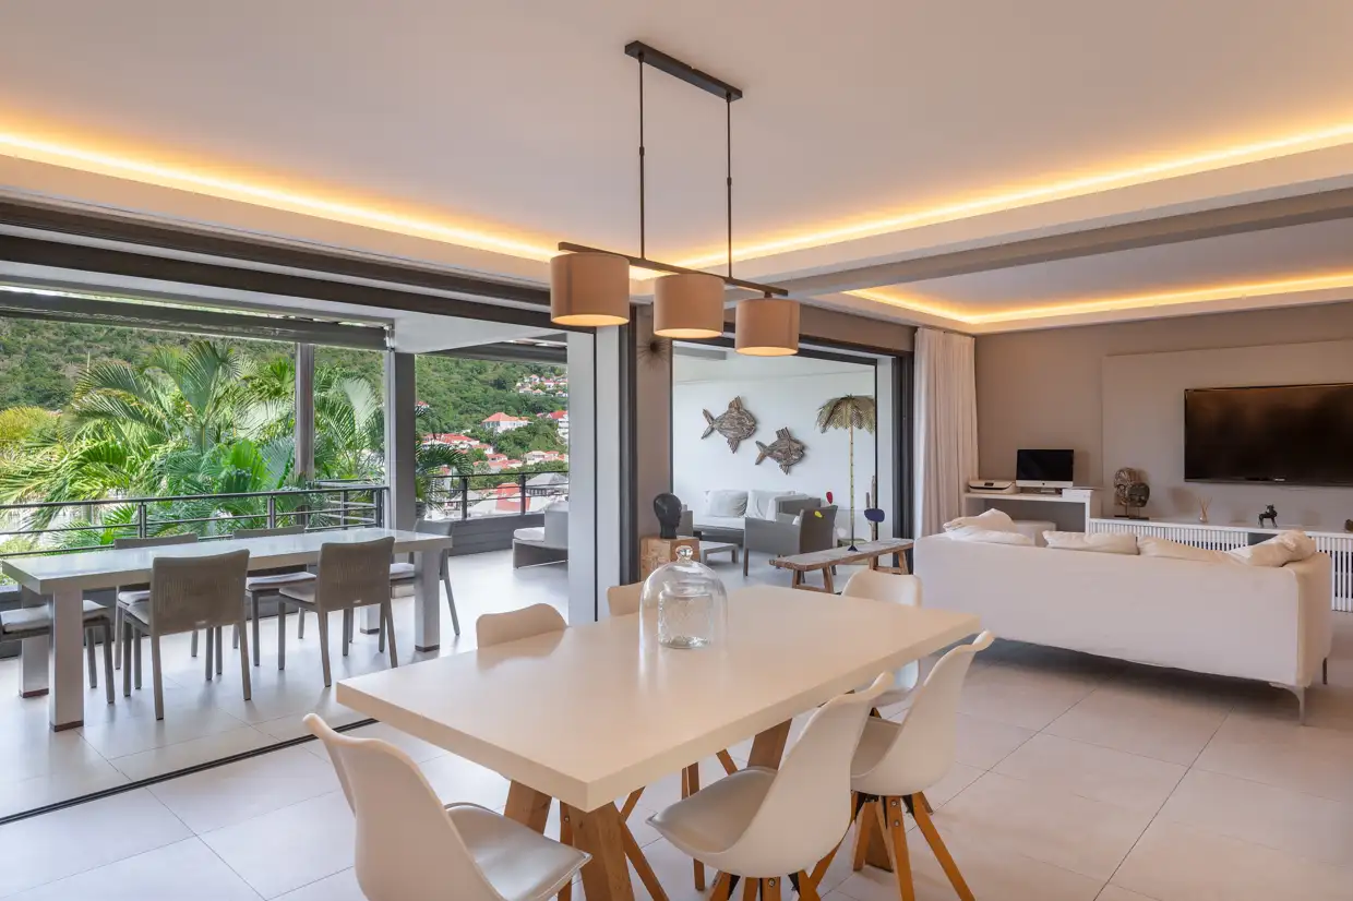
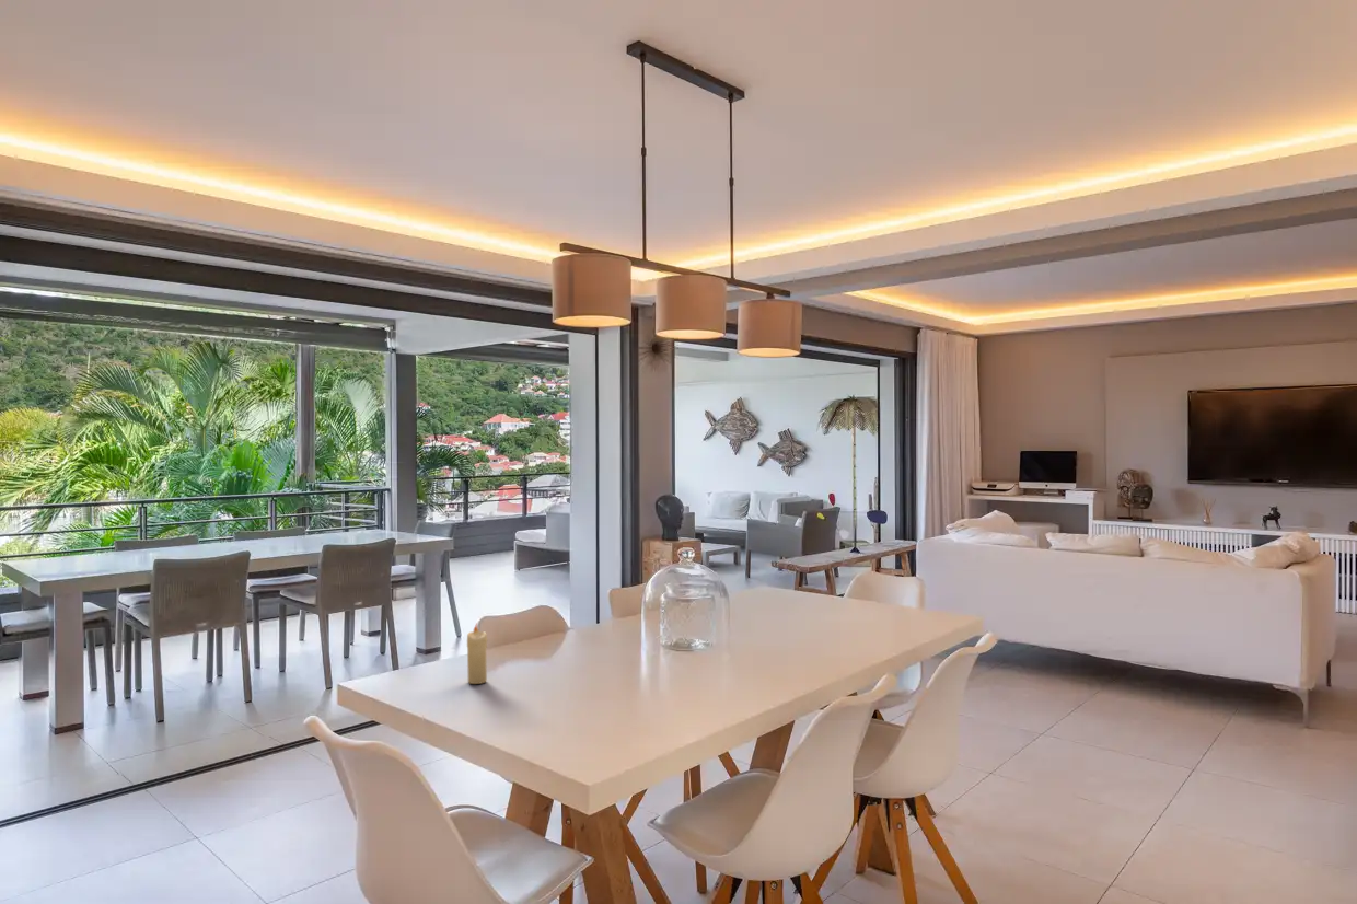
+ candle (477, 651)
